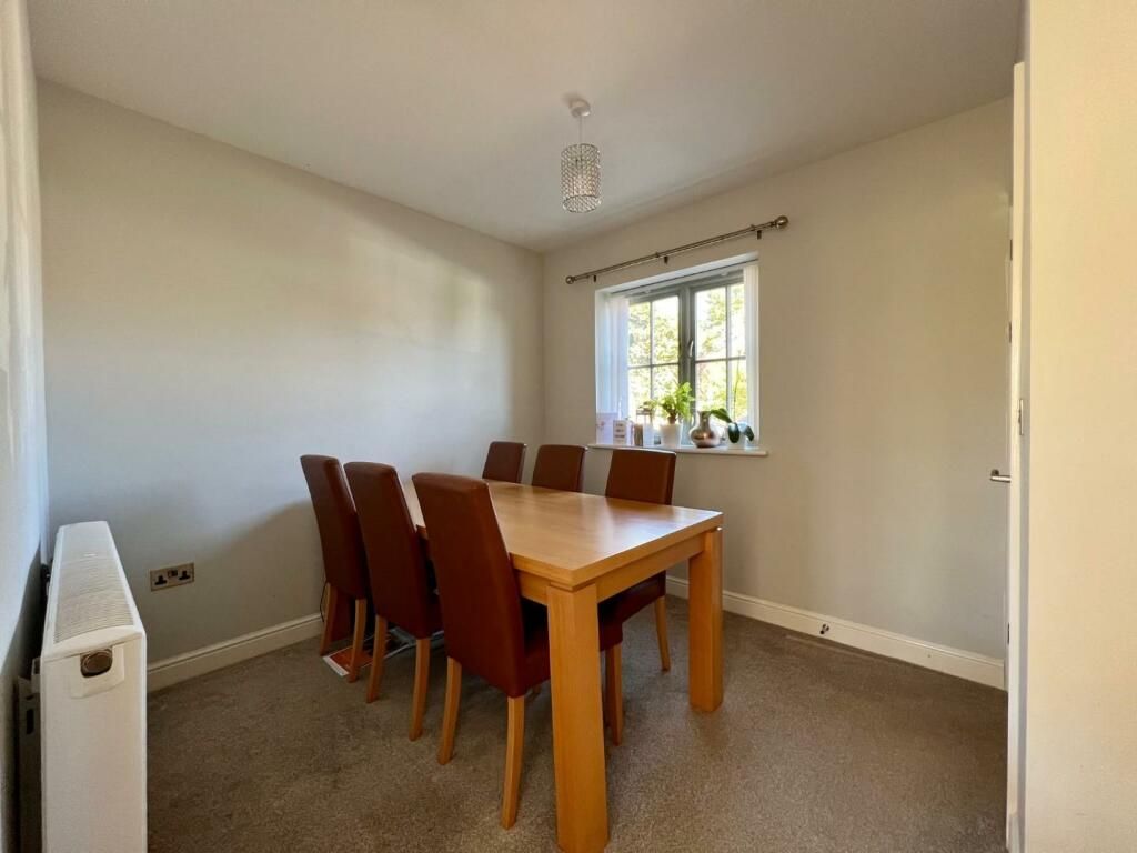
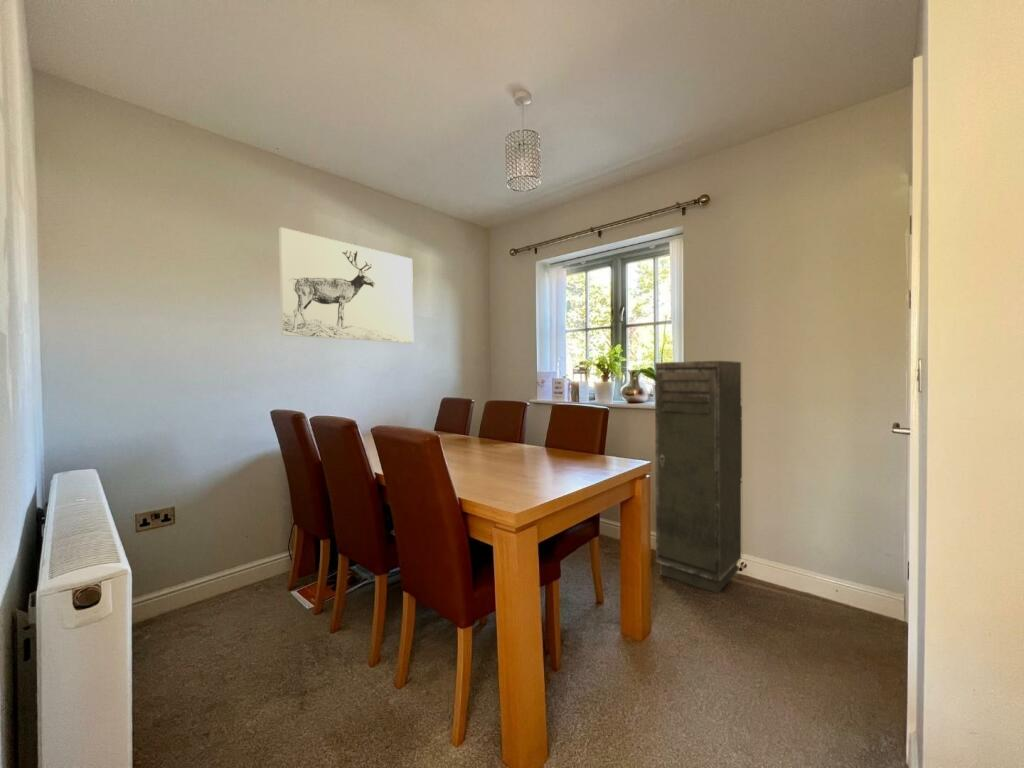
+ storage cabinet (698, 468)
+ wall art (354, 292)
